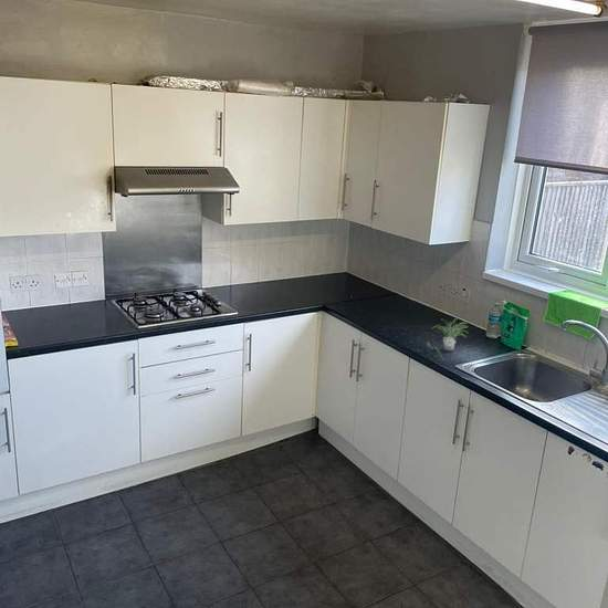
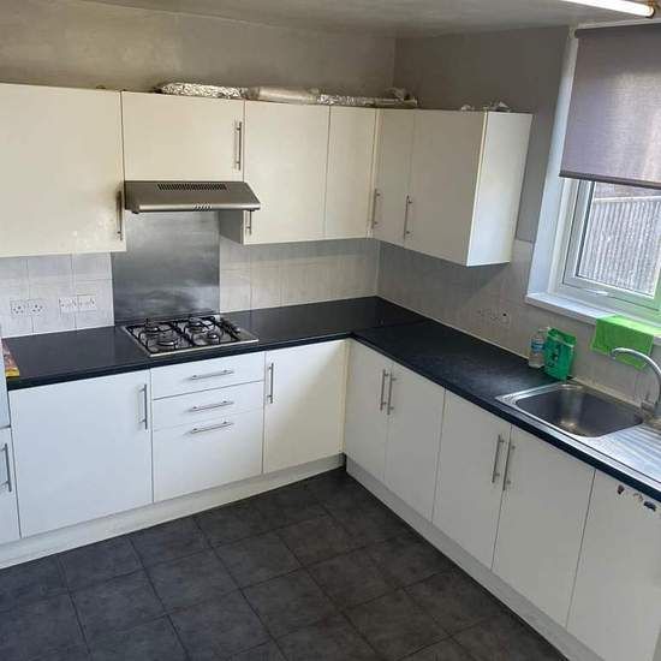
- plant (449, 338)
